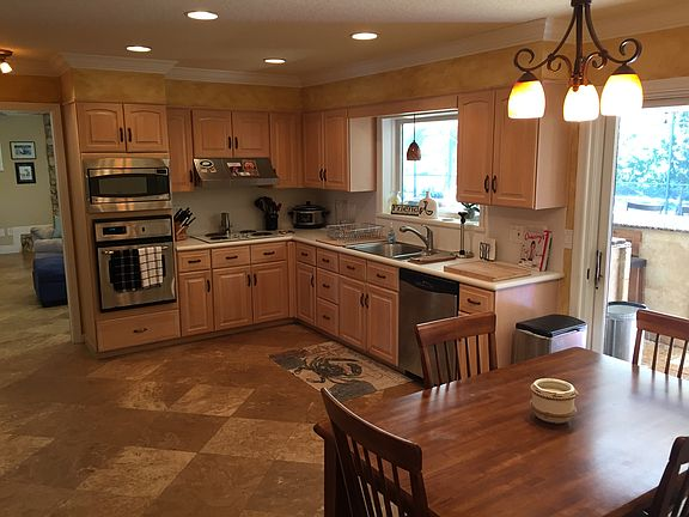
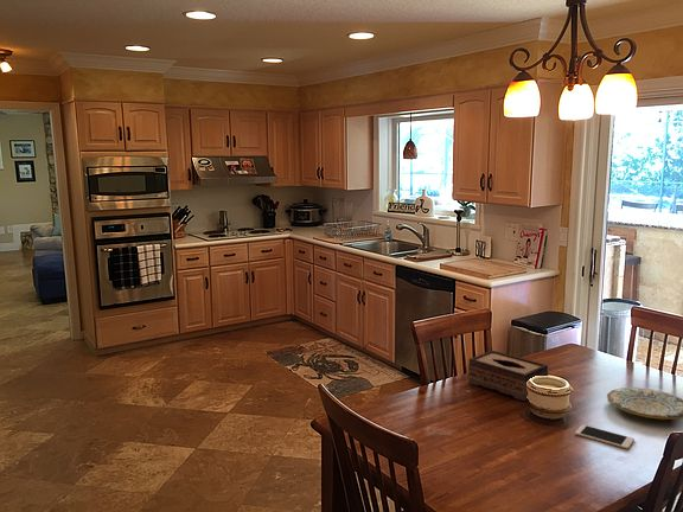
+ cell phone (604, 436)
+ tissue box (506, 373)
+ plate (647, 405)
